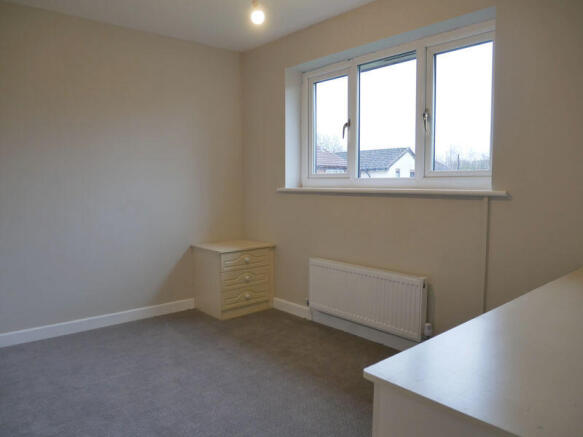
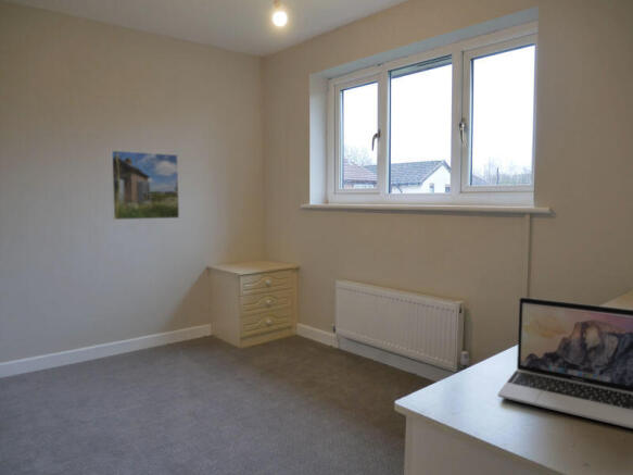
+ laptop (574, 355)
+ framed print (145, 186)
